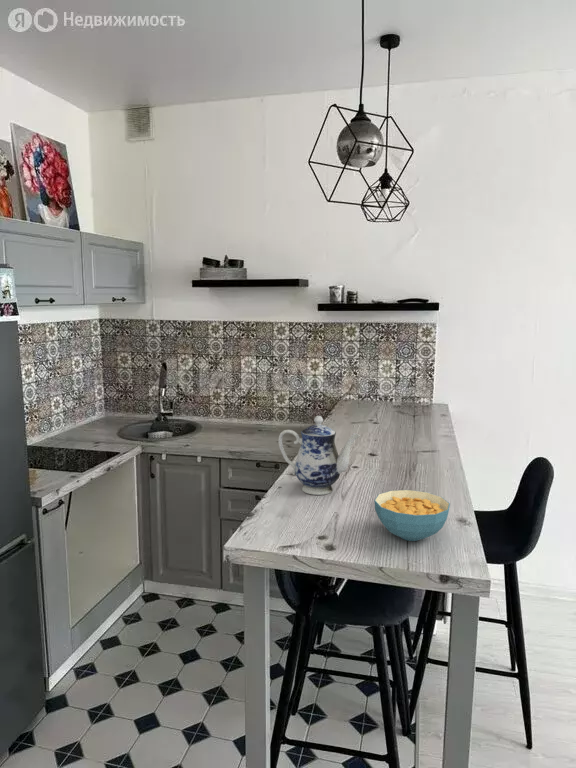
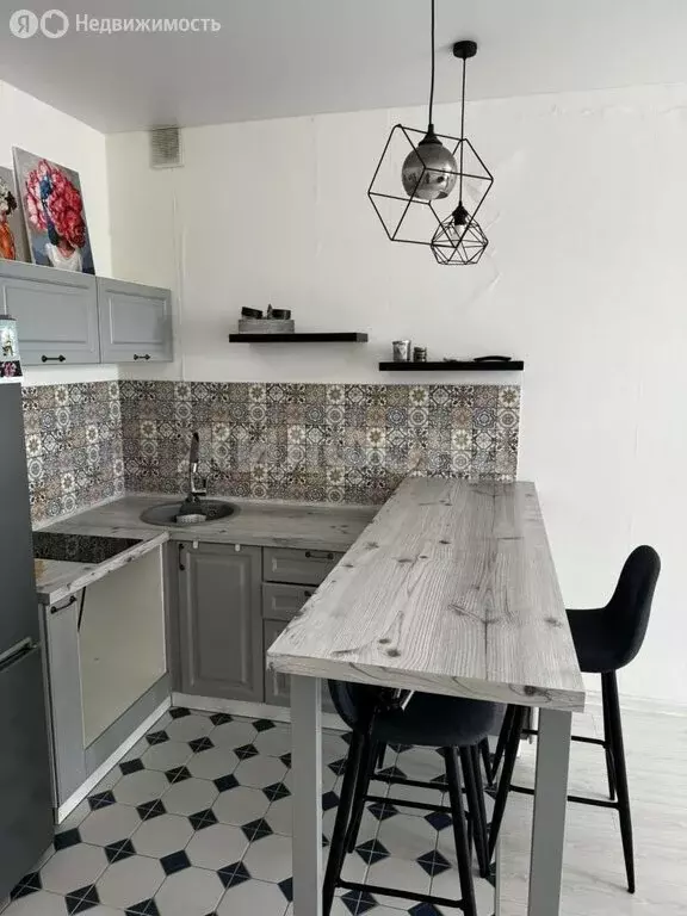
- cereal bowl (411, 519)
- teapot (318, 453)
